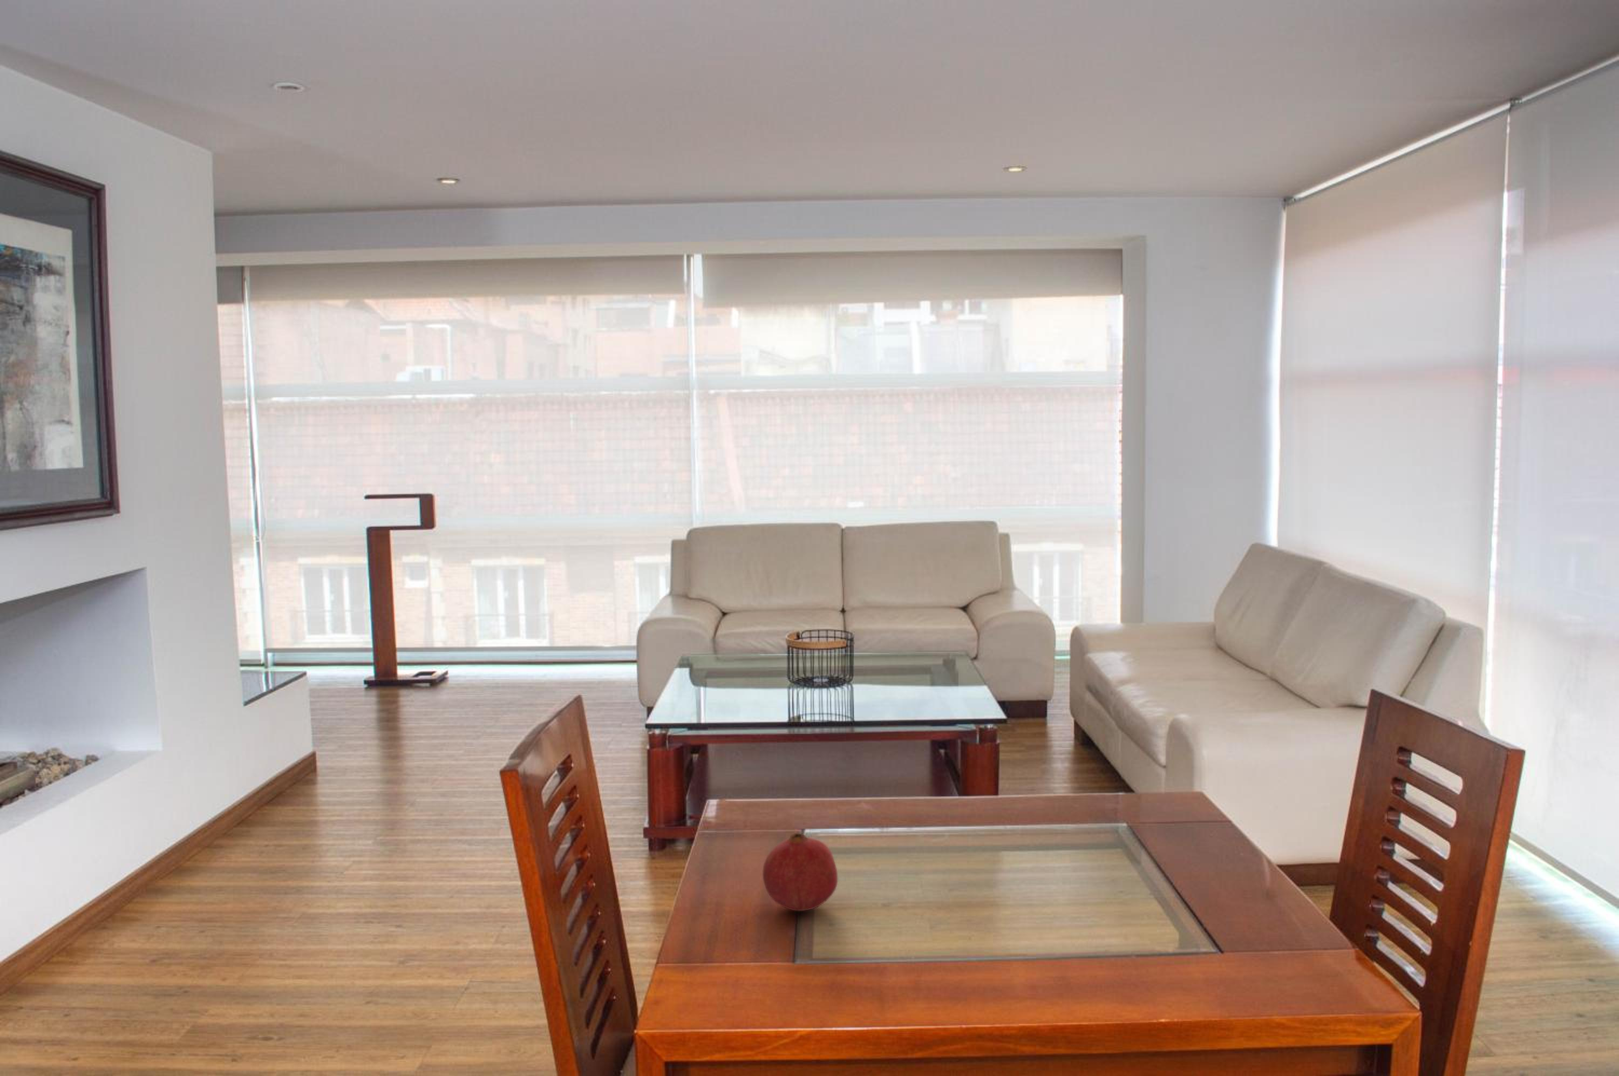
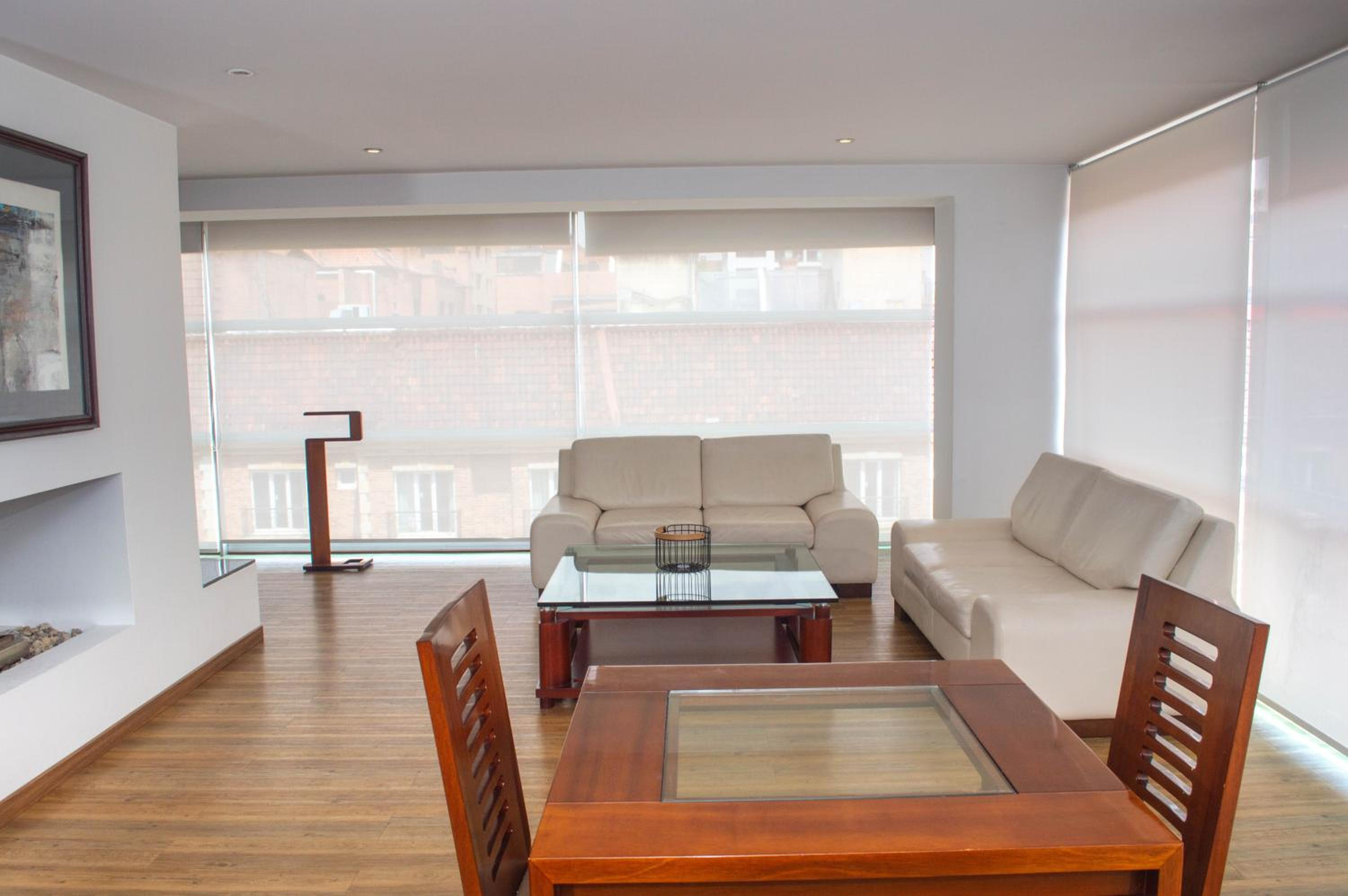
- fruit (800, 869)
